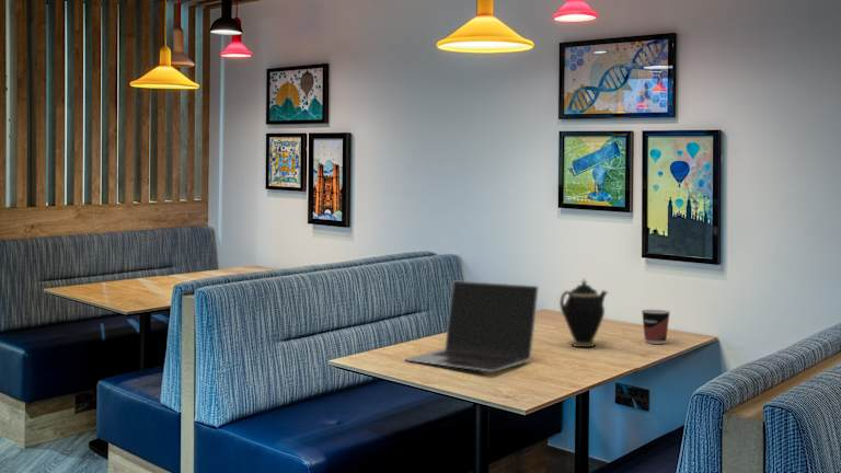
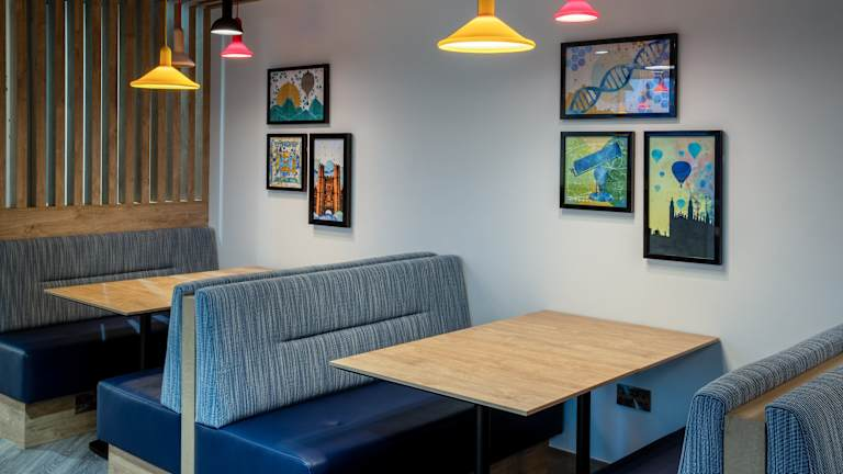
- cup (655, 326)
- laptop (471, 323)
- teapot (584, 311)
